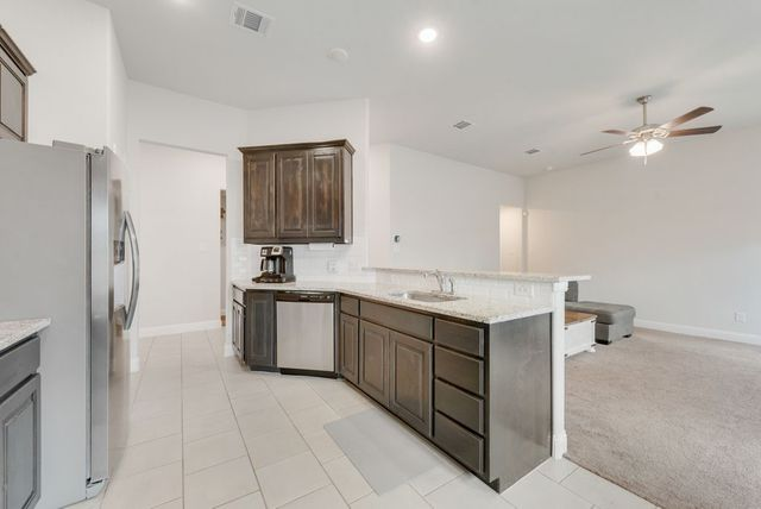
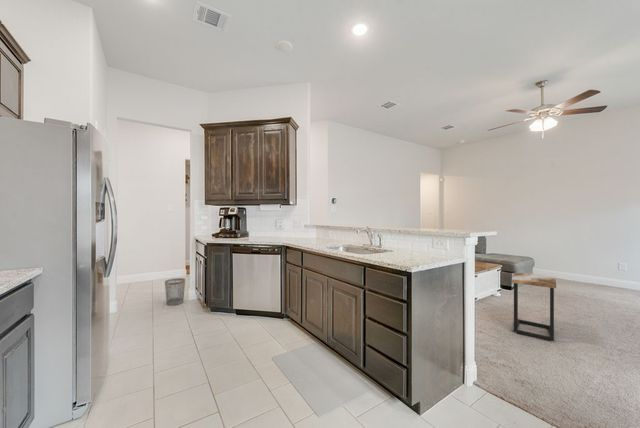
+ side table (517, 304)
+ wastebasket (174, 291)
